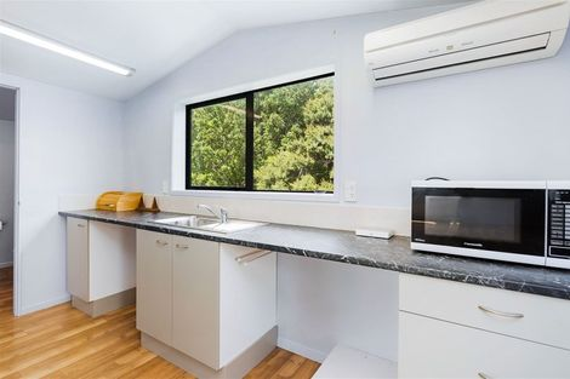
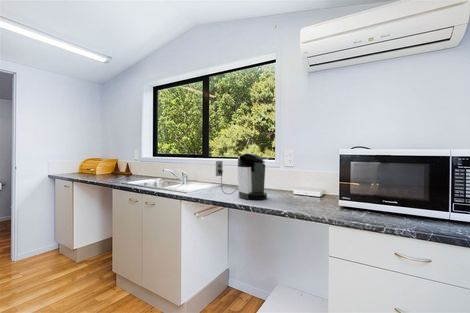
+ coffee maker (245, 175)
